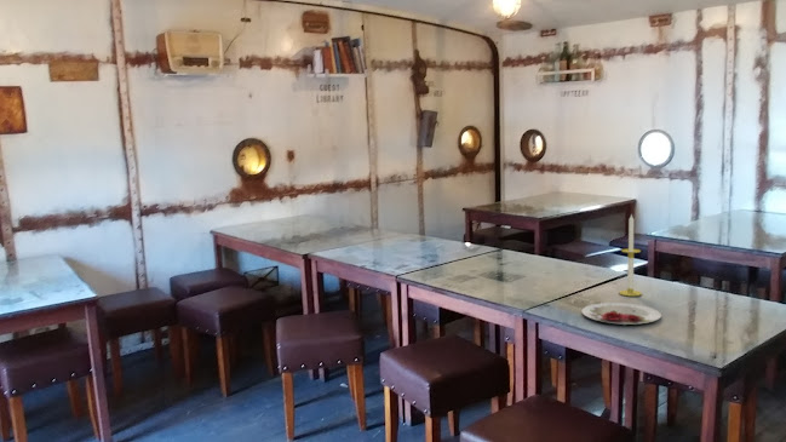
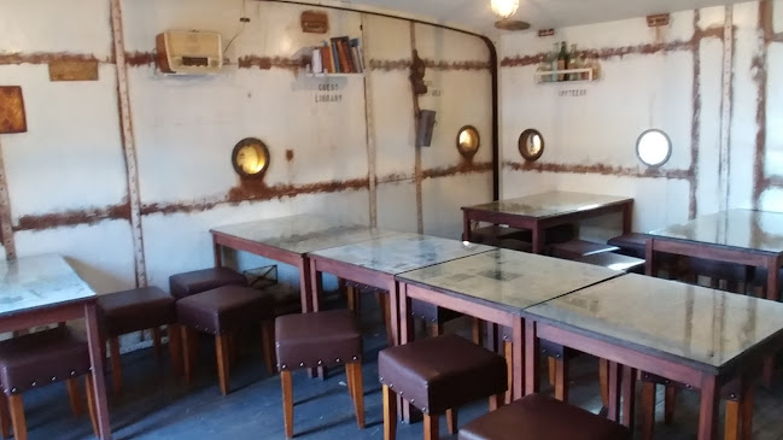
- candle (630, 253)
- plate (620, 314)
